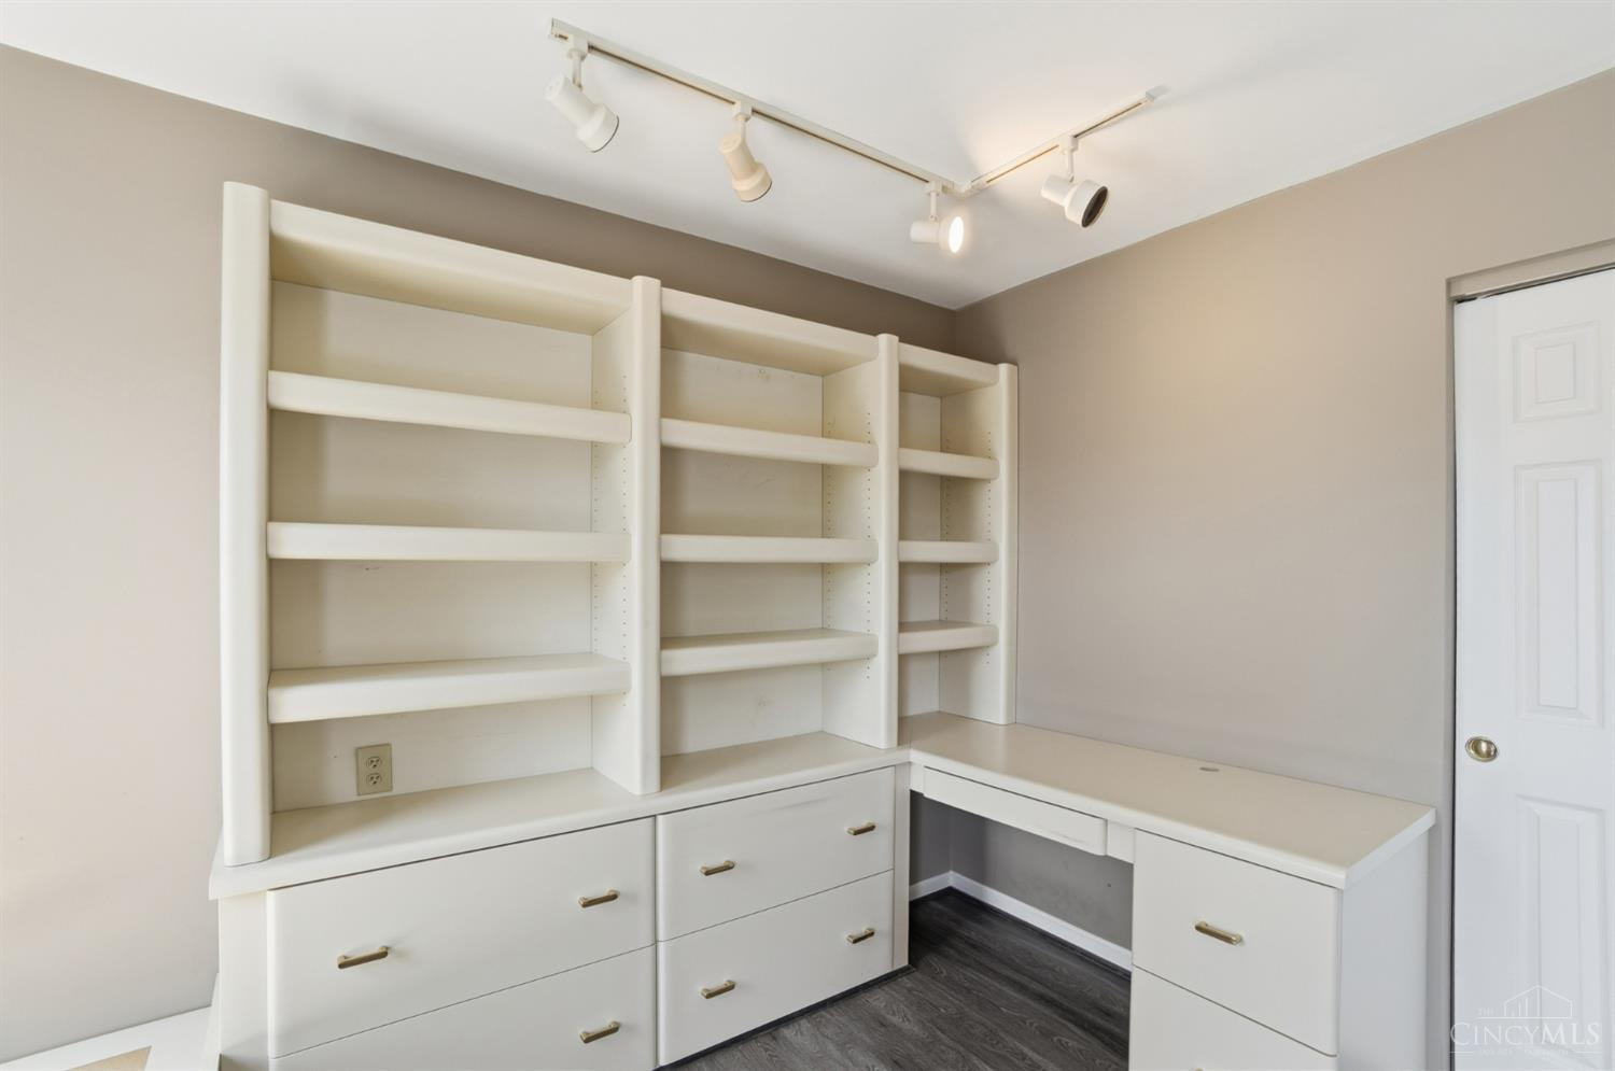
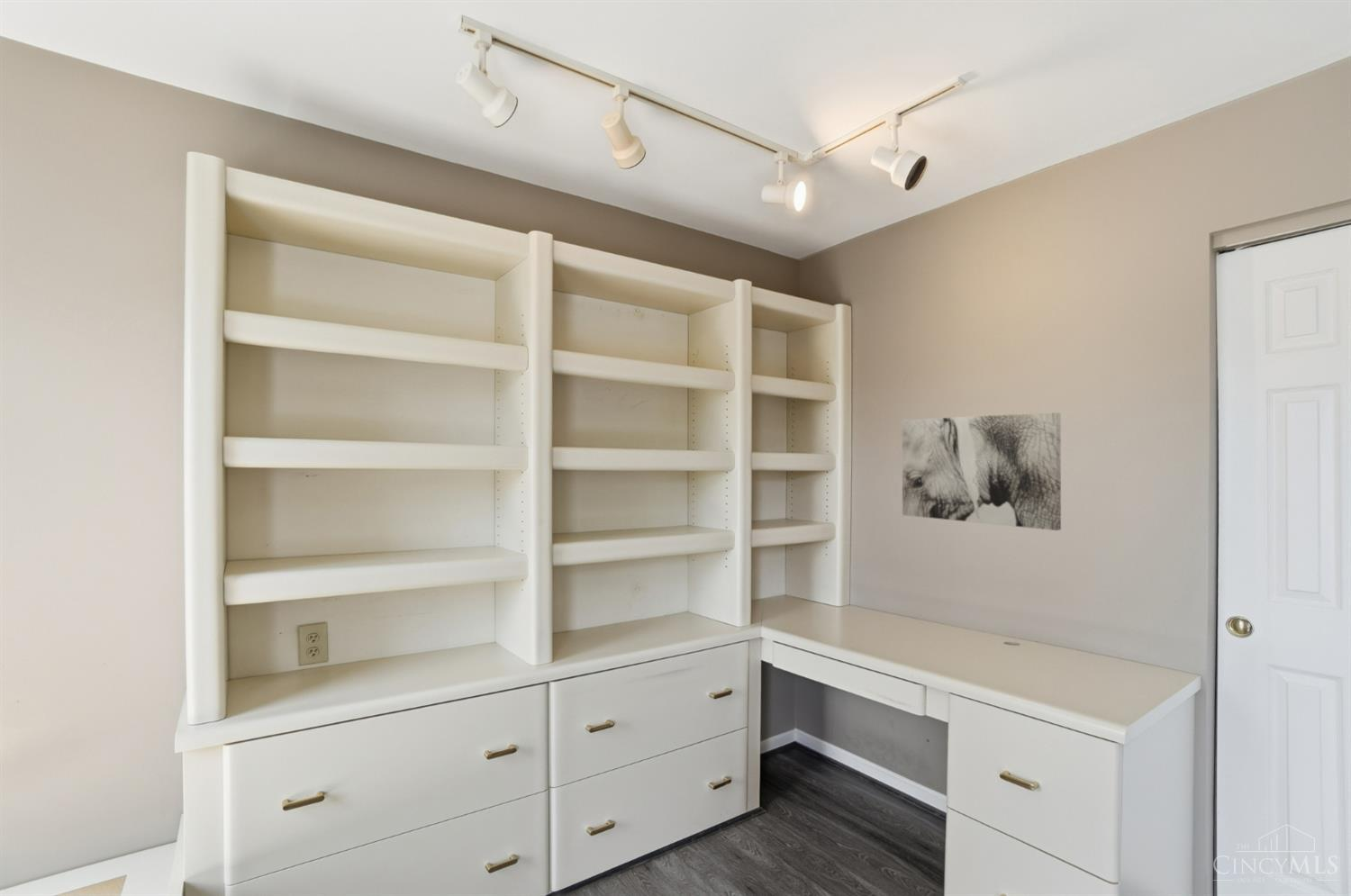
+ wall art (973, 469)
